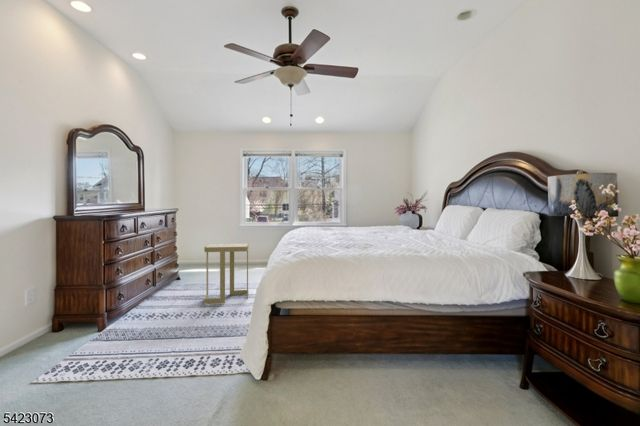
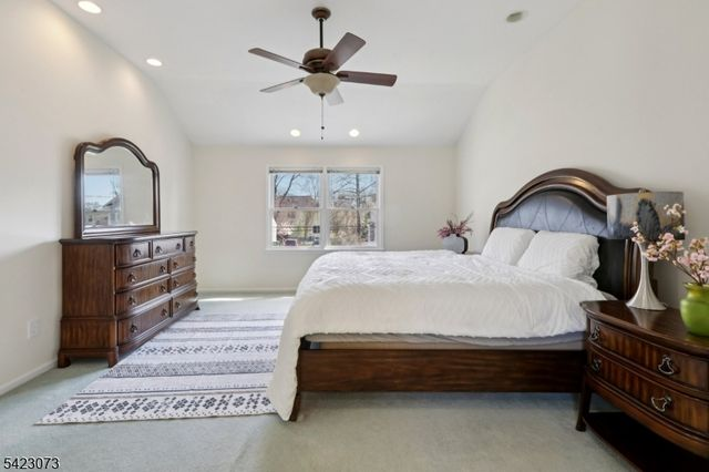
- side table (230, 272)
